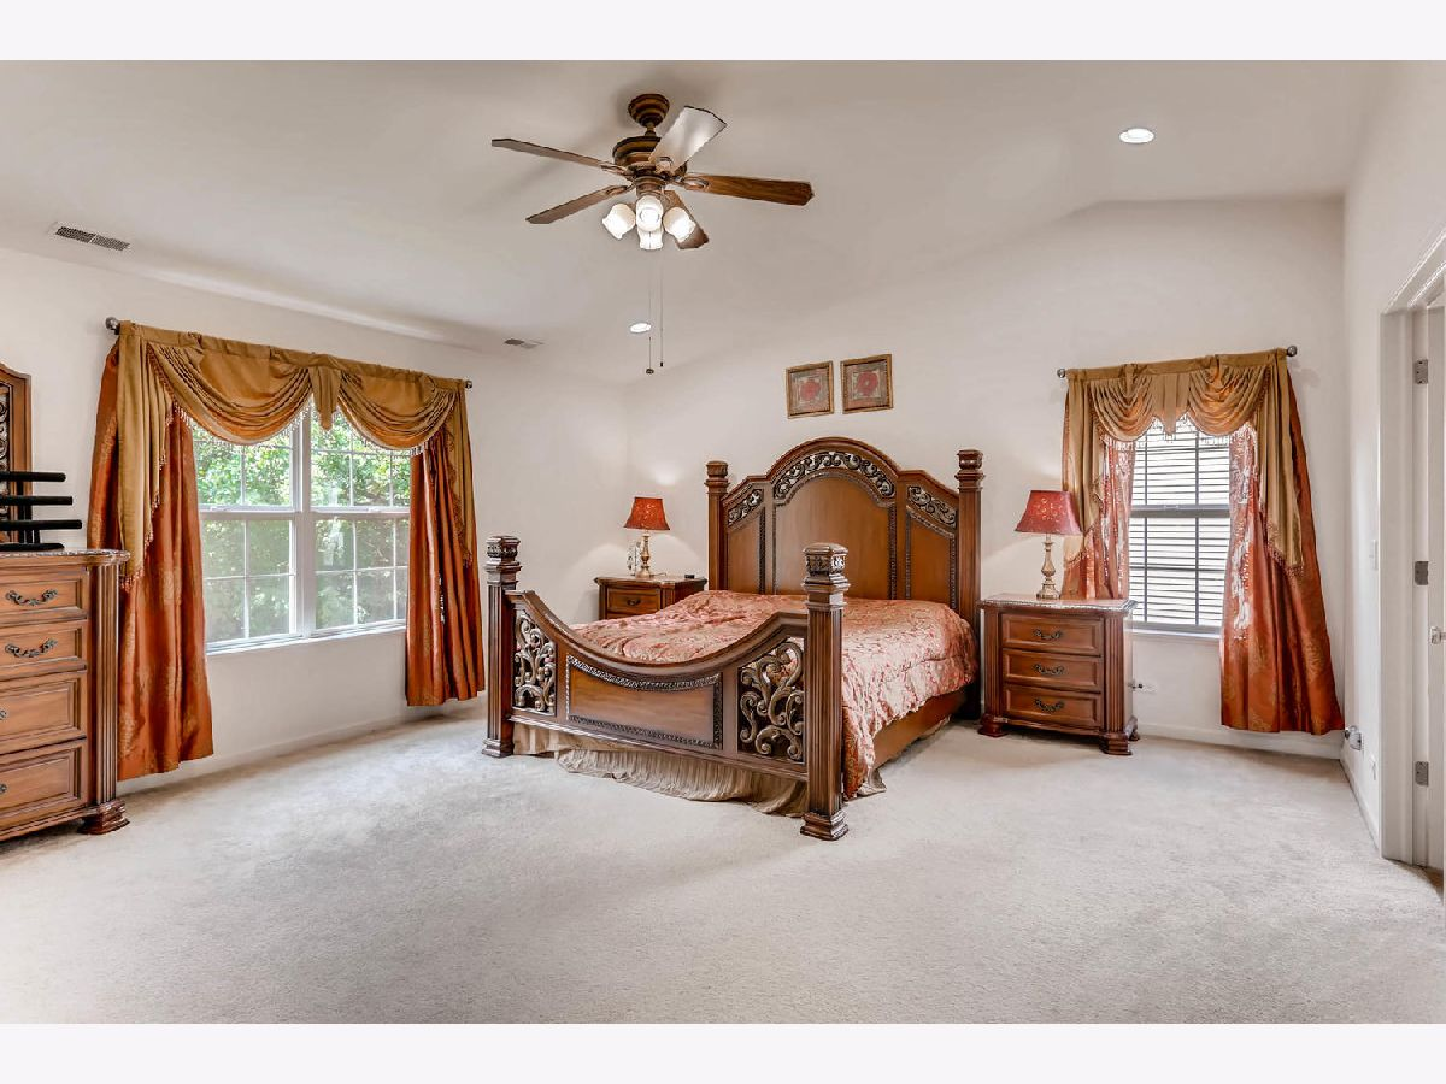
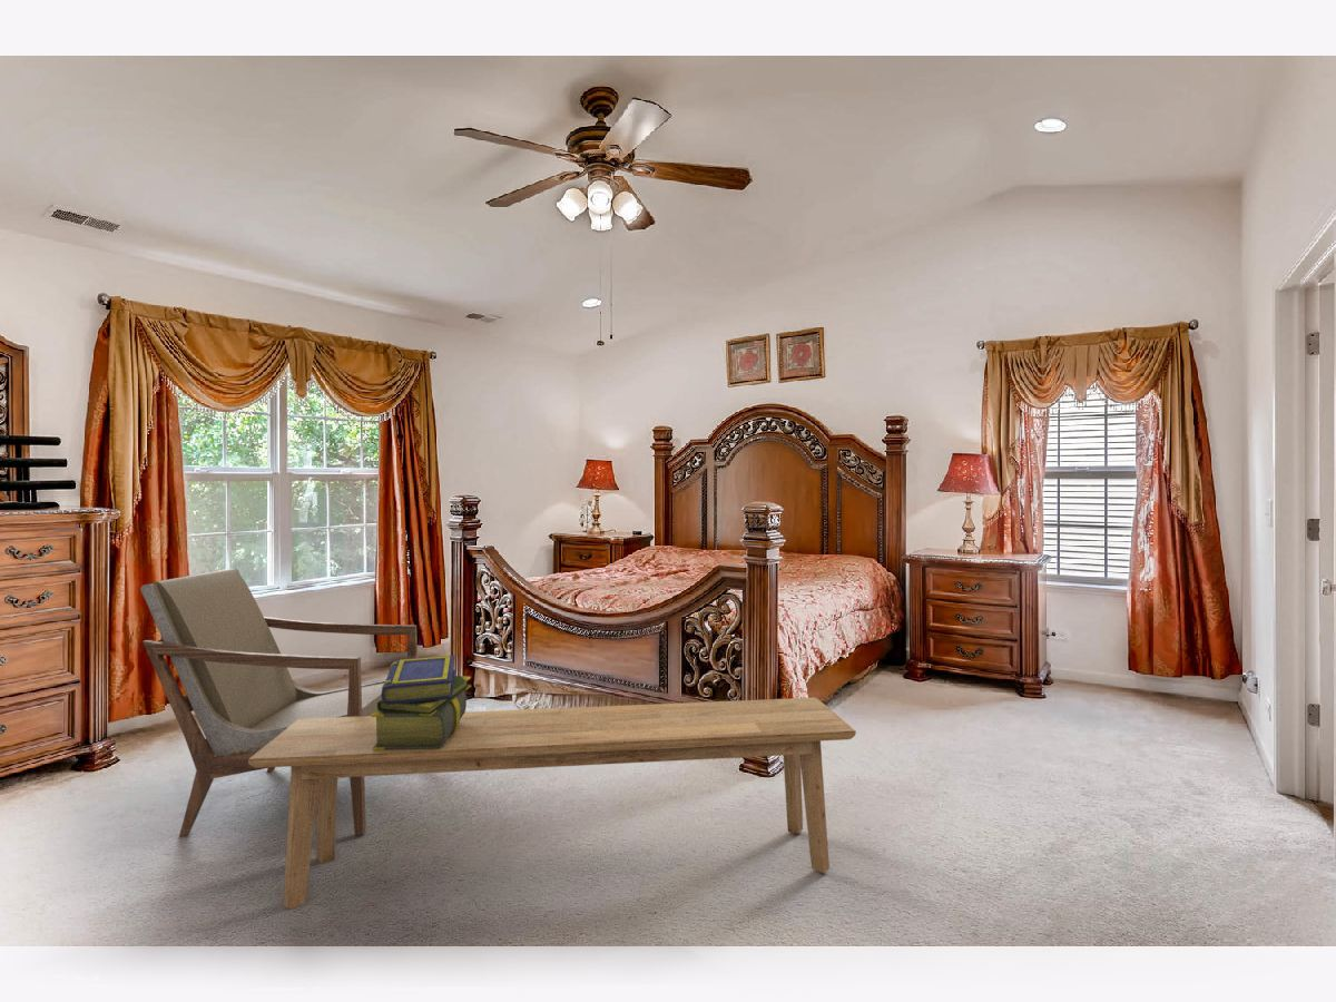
+ stack of books (423, 699)
+ armchair (293, 686)
+ bench (567, 765)
